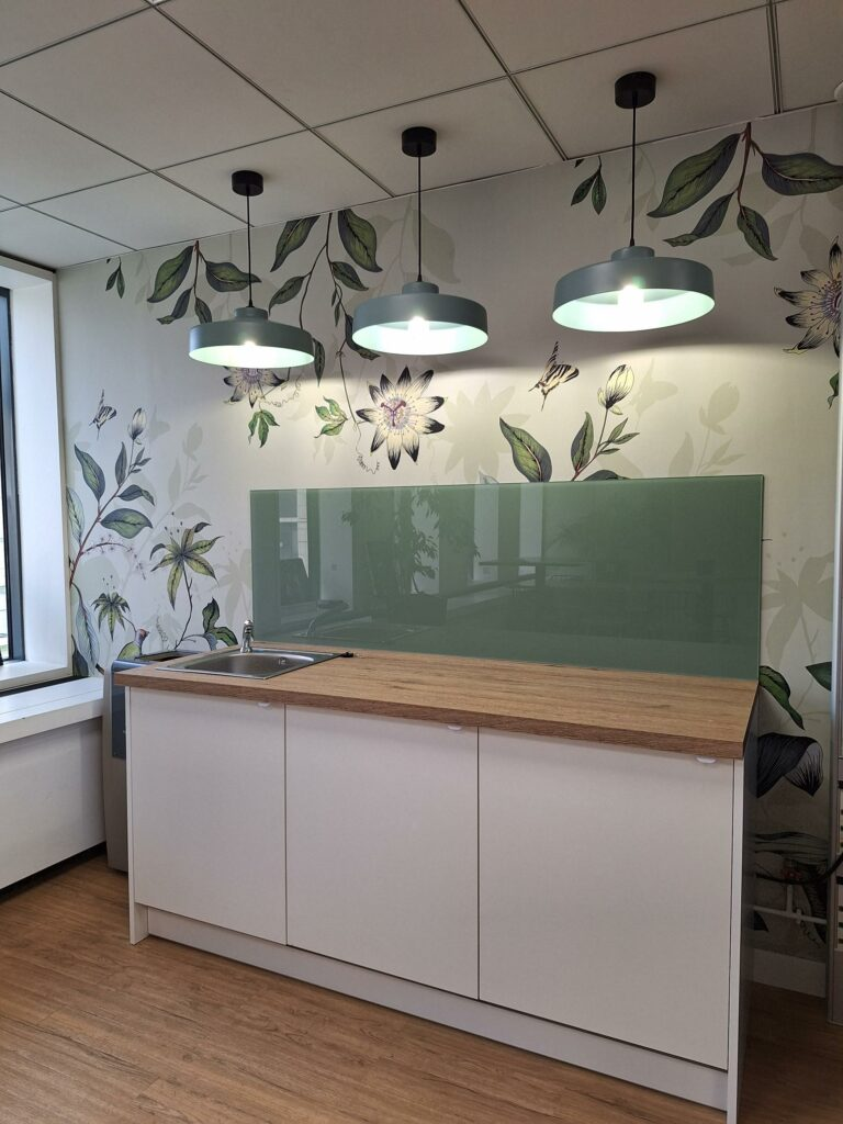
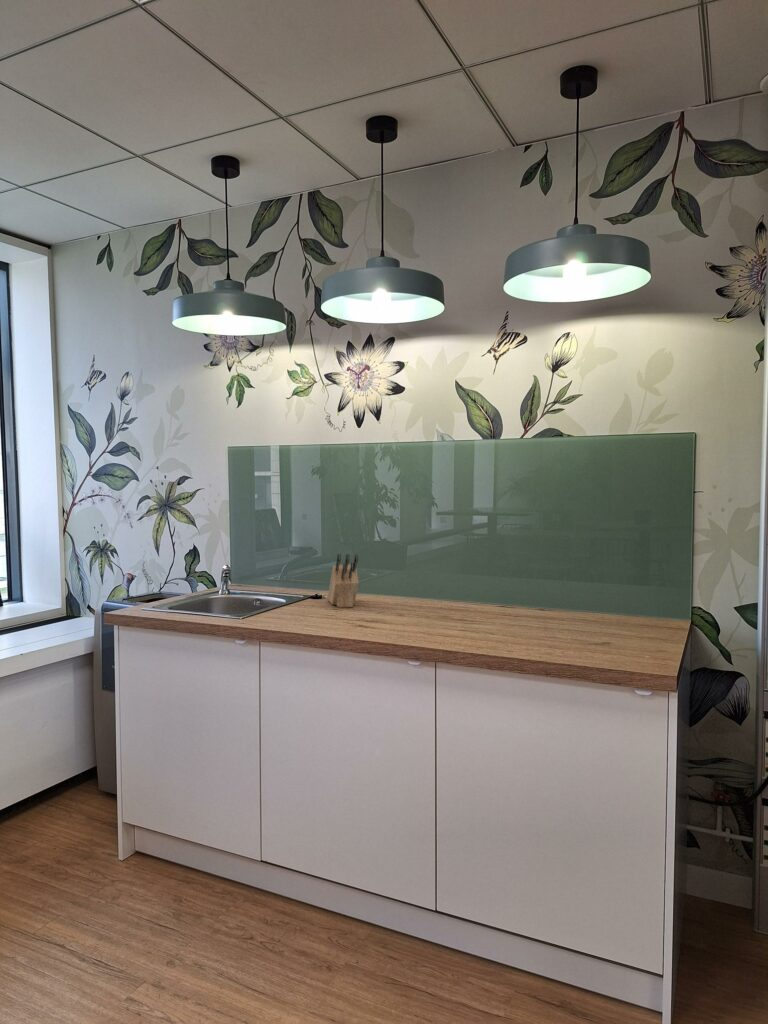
+ knife block (343, 577)
